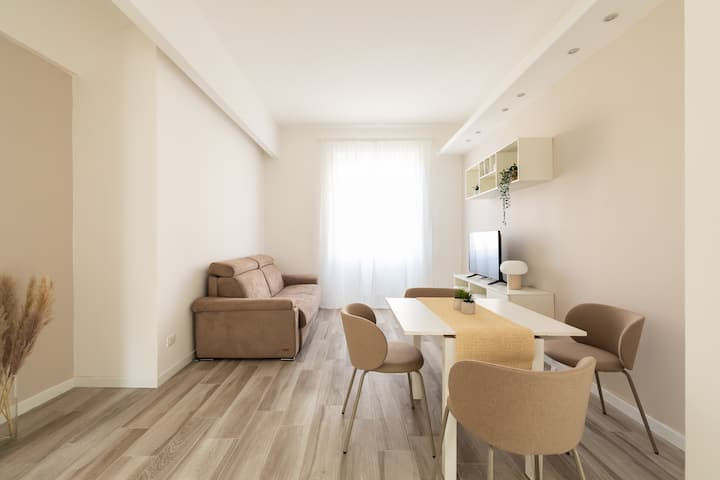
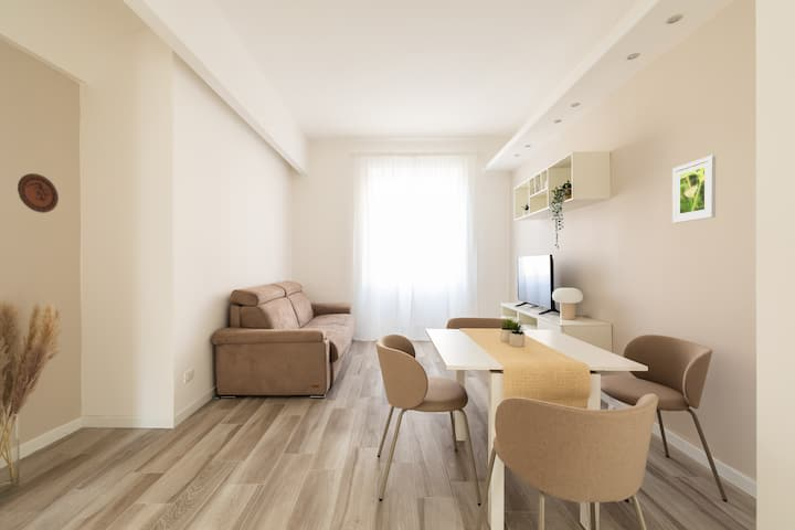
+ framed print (692, 191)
+ decorative plate (38, 193)
